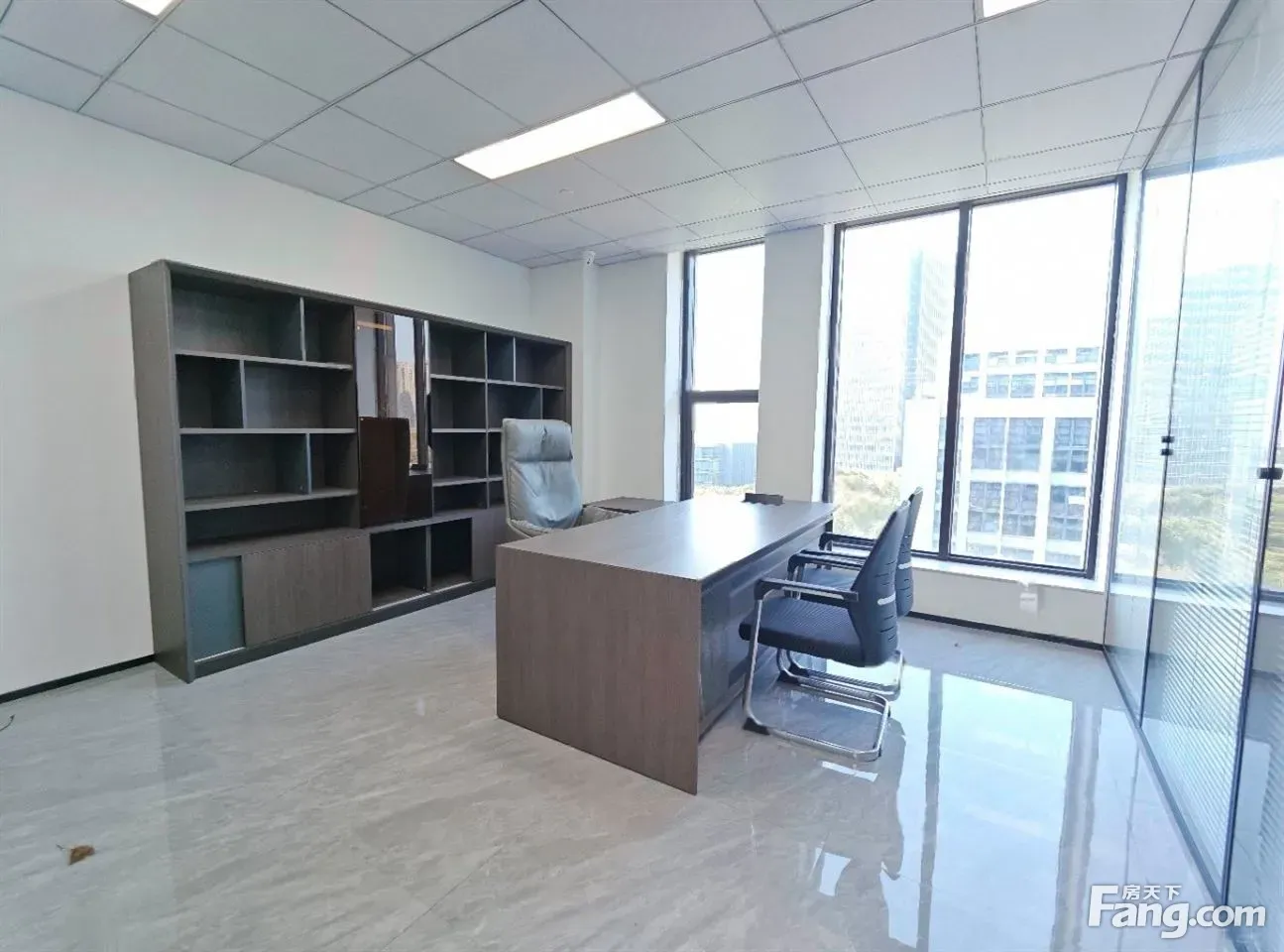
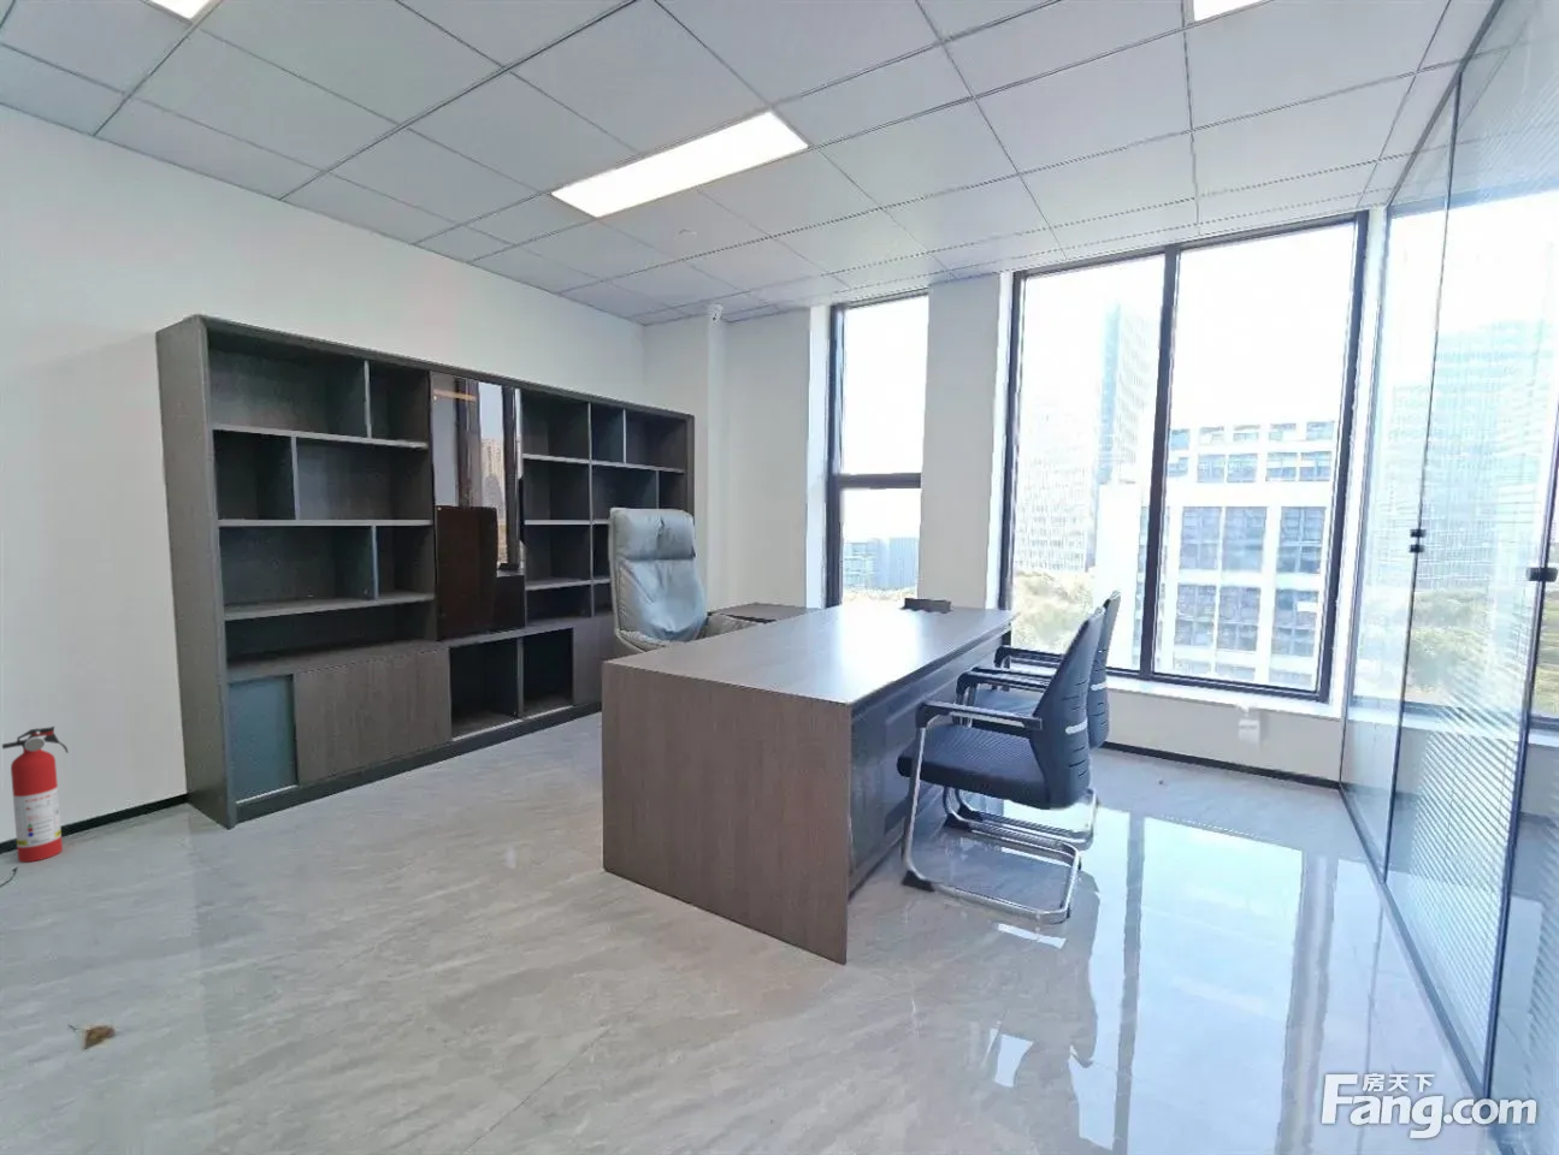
+ fire extinguisher (39, 792)
